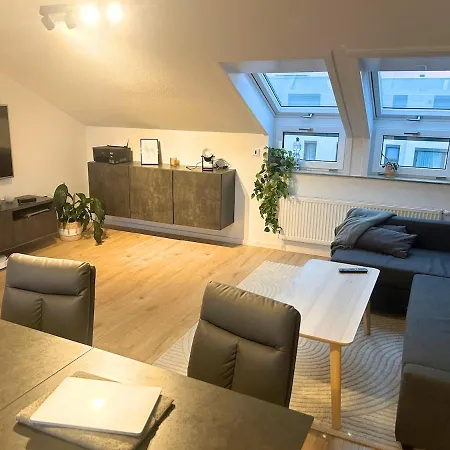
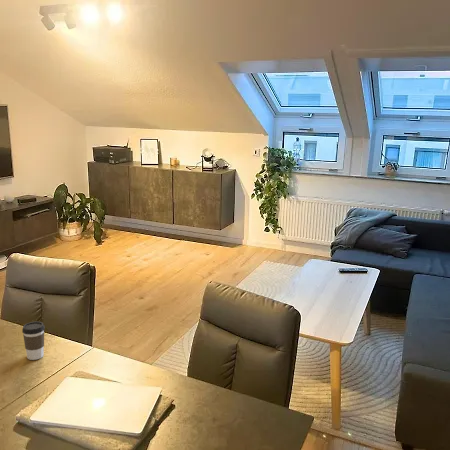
+ coffee cup (34, 340)
